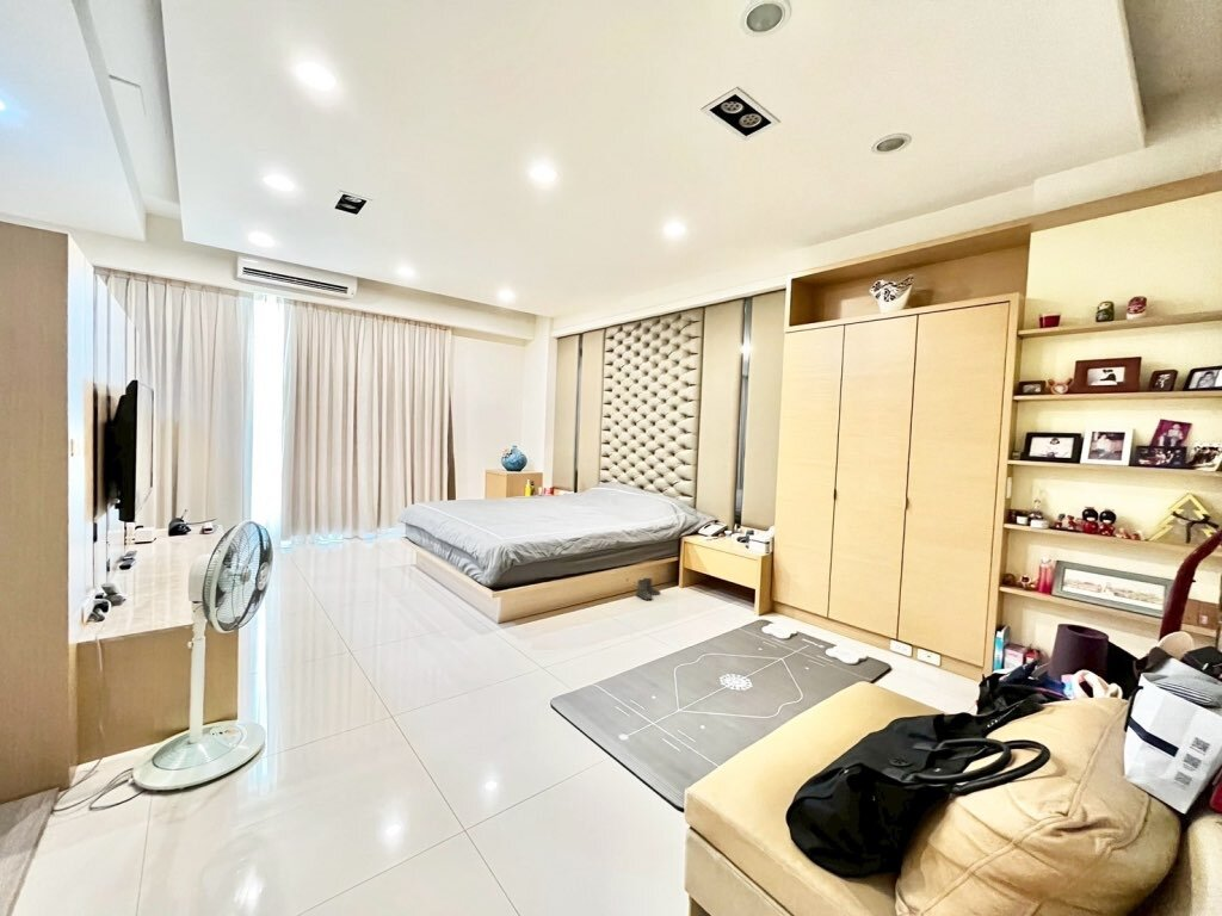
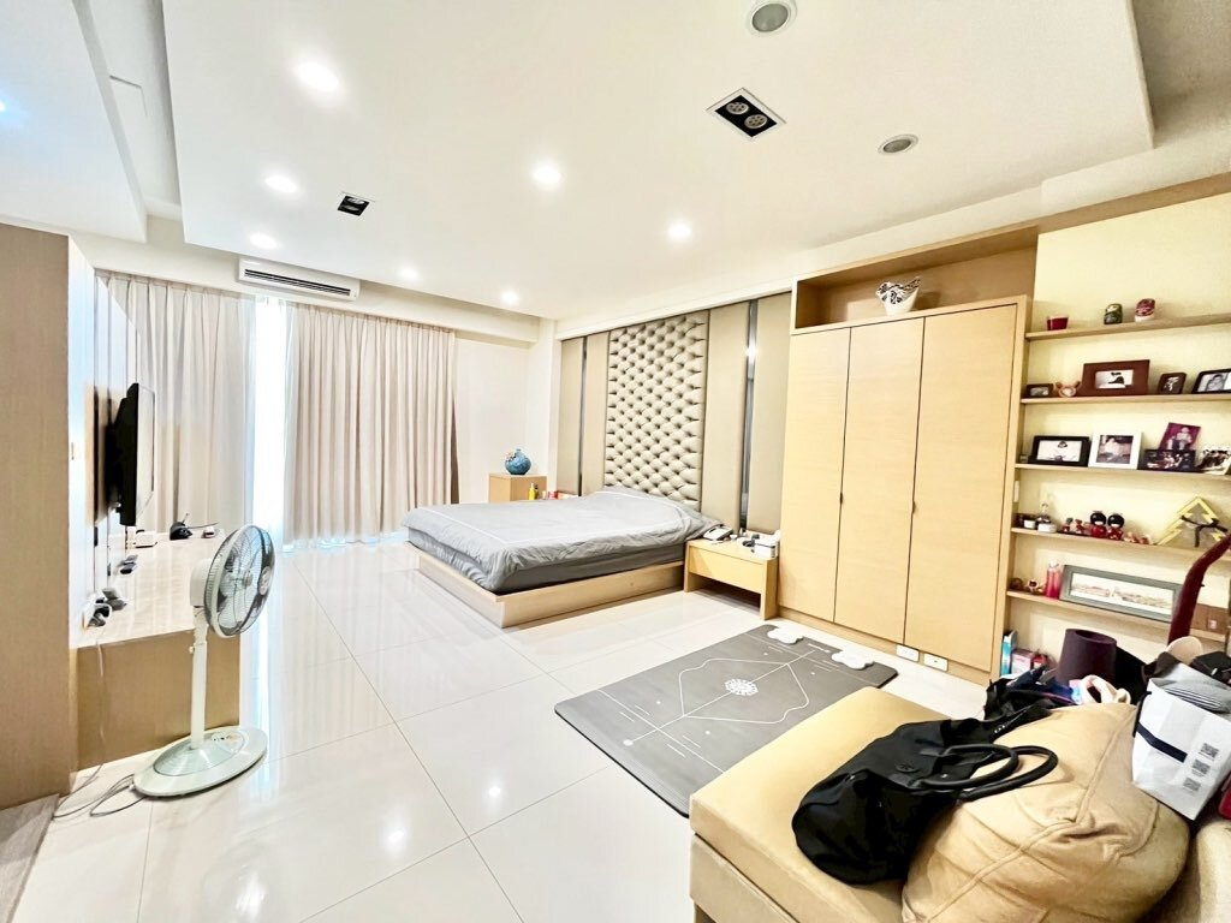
- boots (647, 588)
